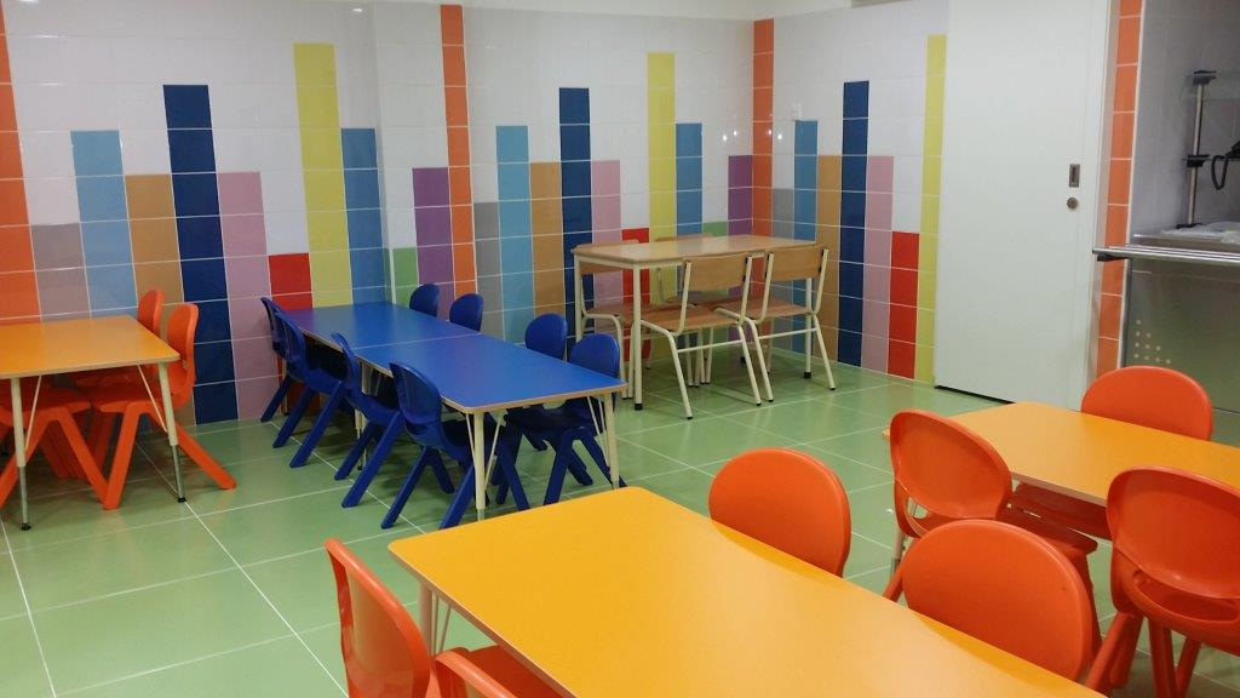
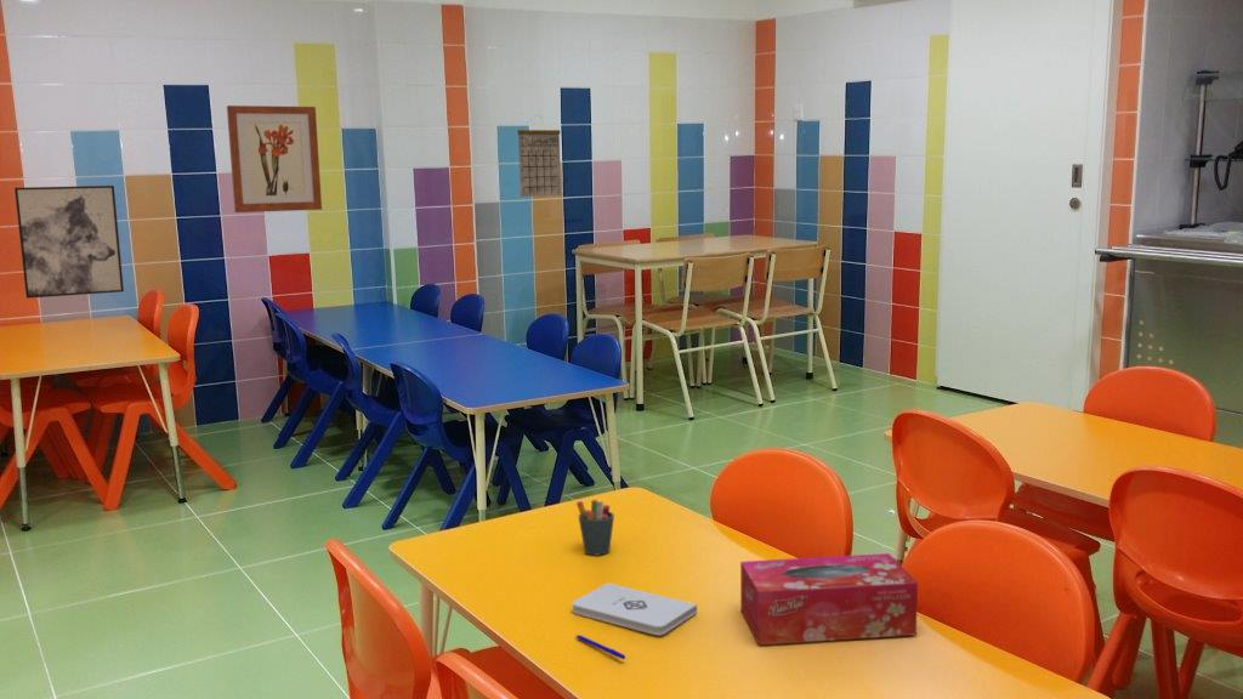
+ notepad (632, 608)
+ wall art (274, 159)
+ tissue box (825, 597)
+ calendar (539, 155)
+ wall art (70, 240)
+ pen holder (595, 523)
+ pen (598, 646)
